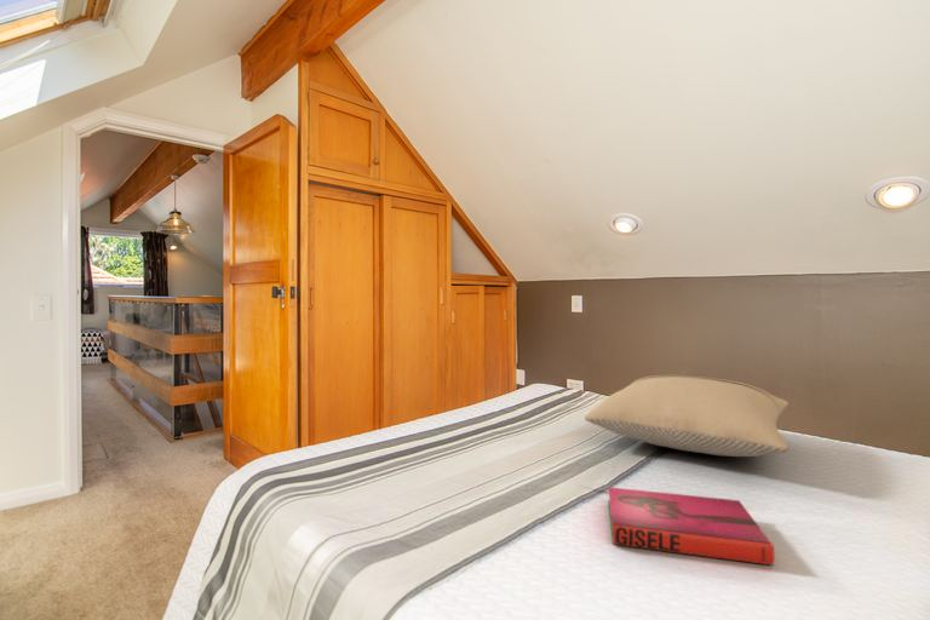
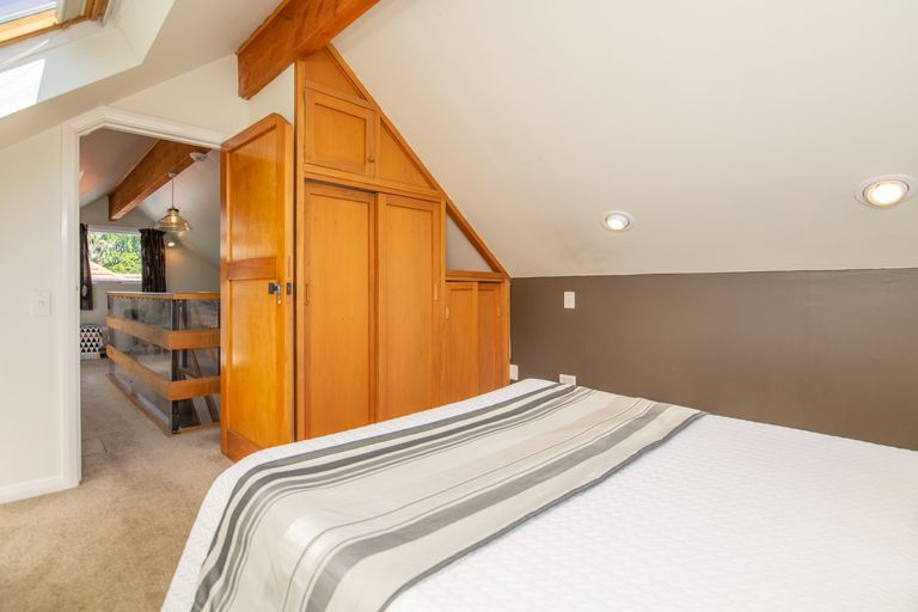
- pillow (689, 411)
- hardback book (679, 521)
